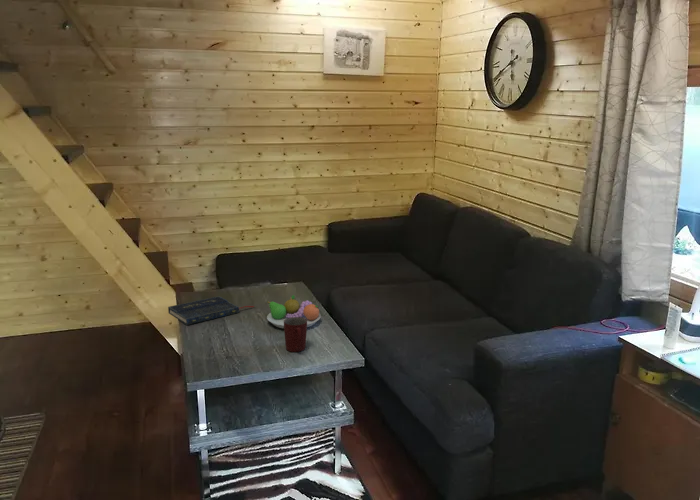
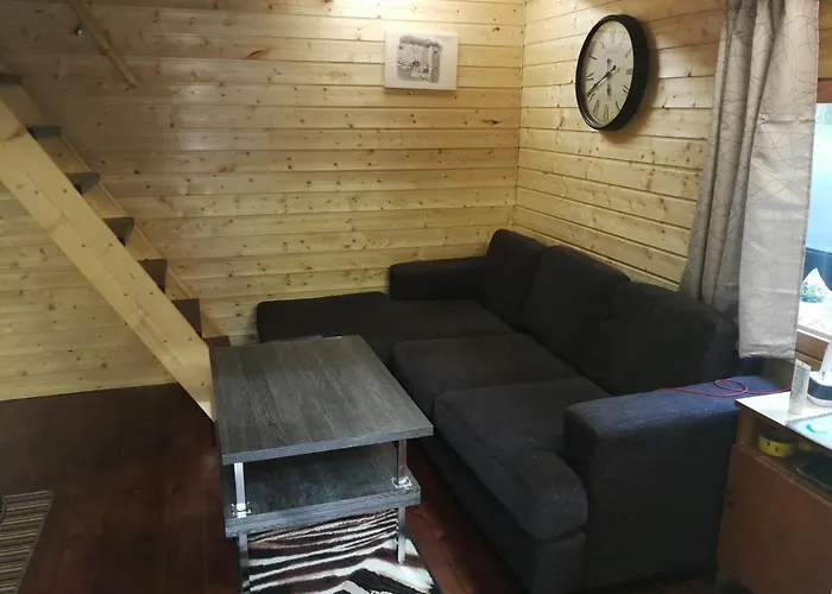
- fruit bowl (292, 310)
- mug (296, 336)
- book (213, 307)
